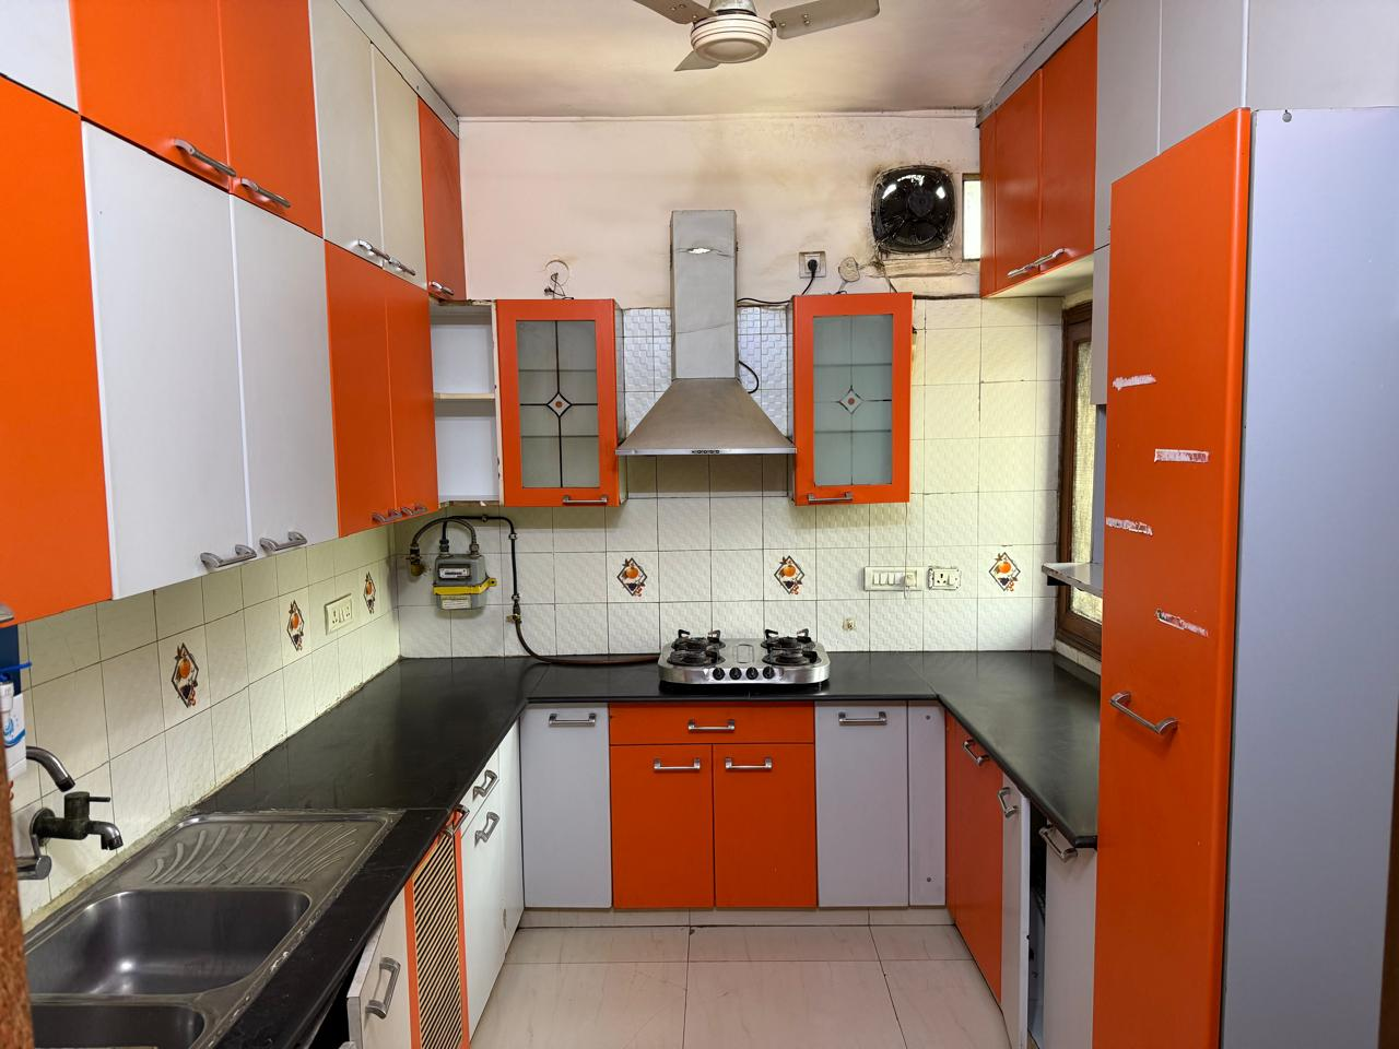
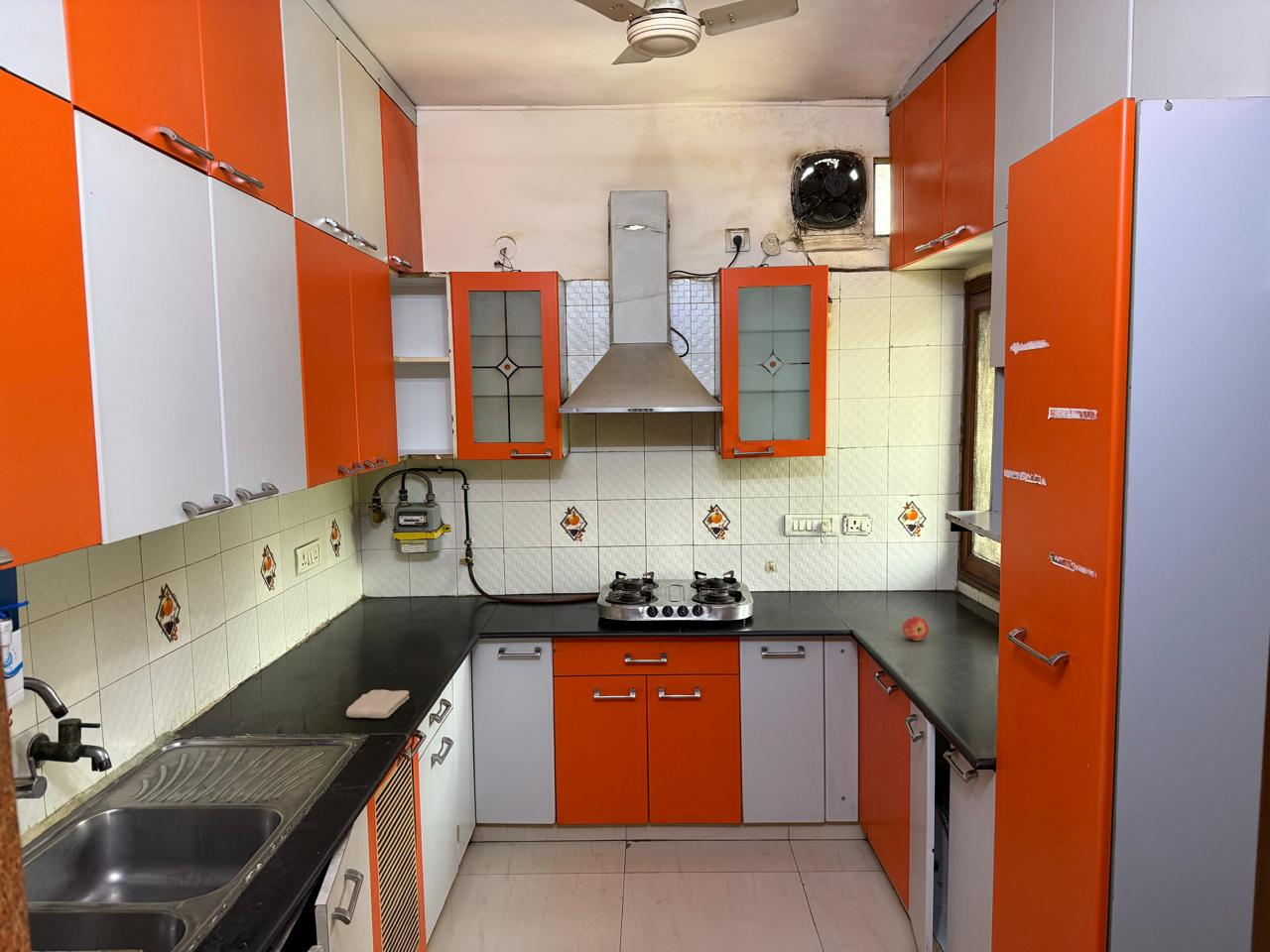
+ washcloth (379, 702)
+ apple (915, 628)
